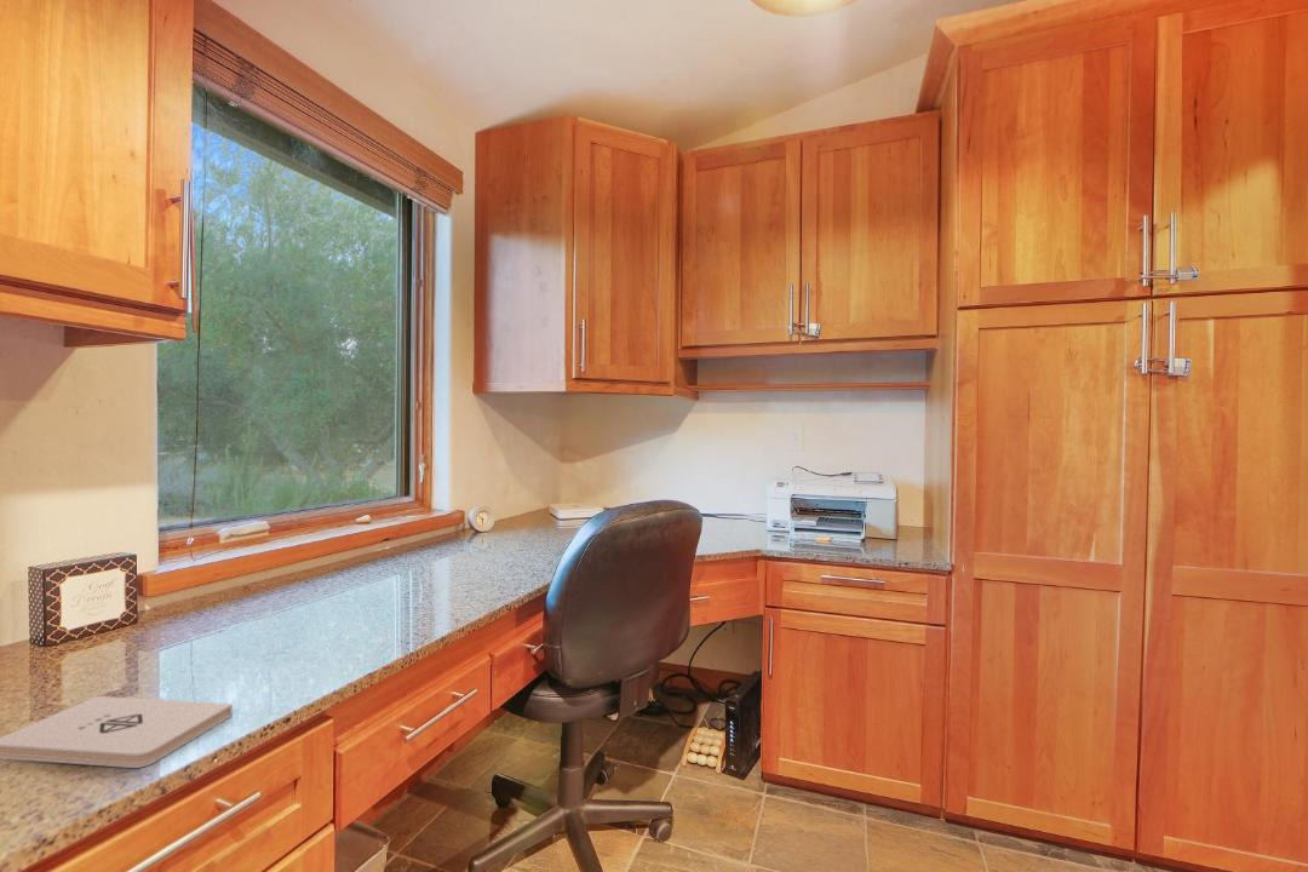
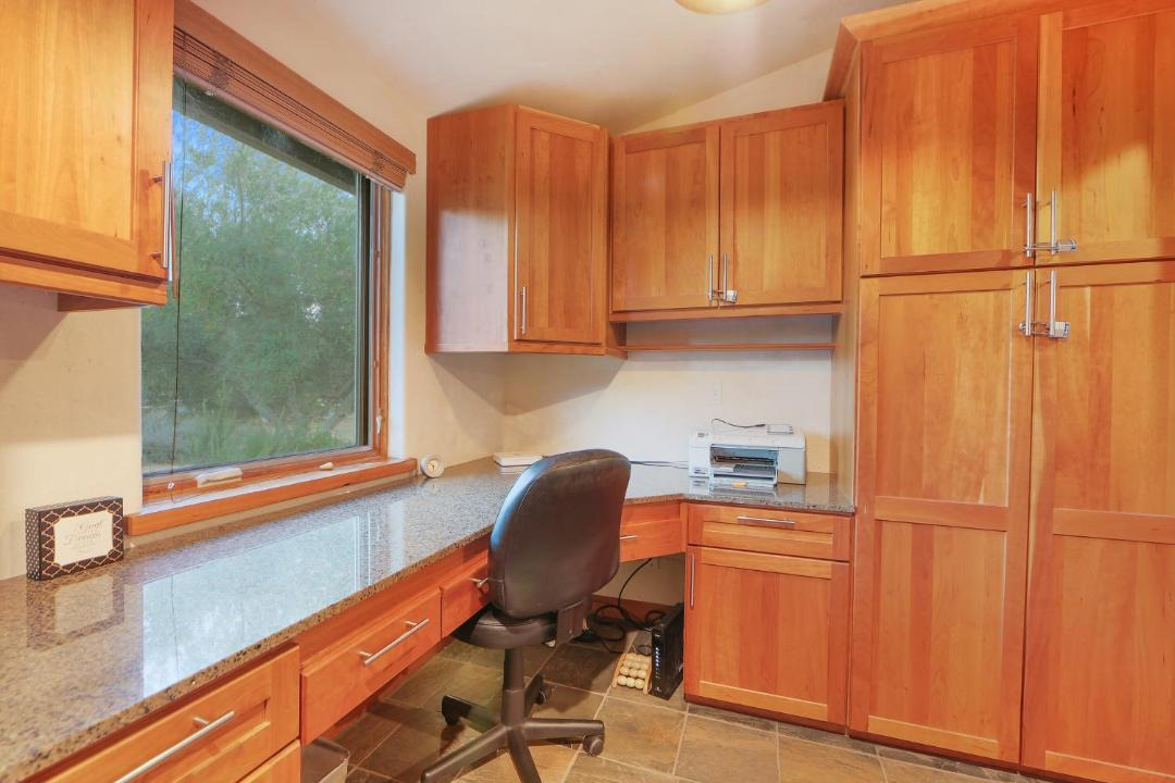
- notepad (117, 728)
